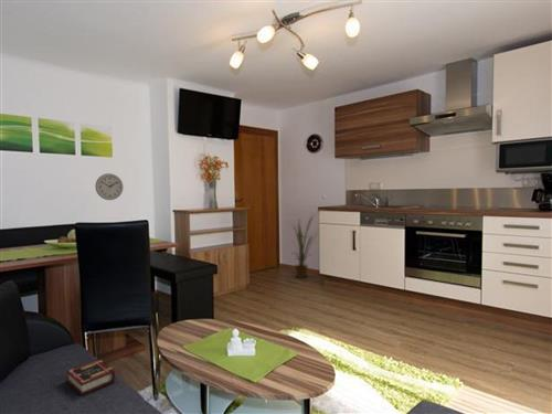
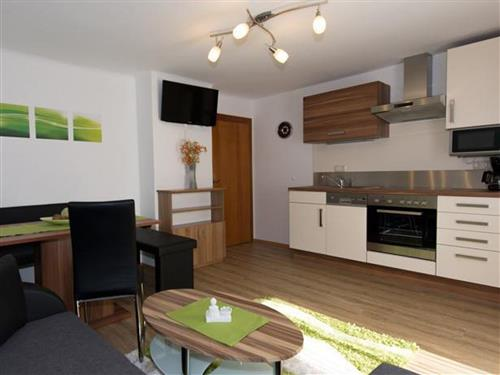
- house plant (301, 245)
- book (91, 374)
- wall clock (109, 187)
